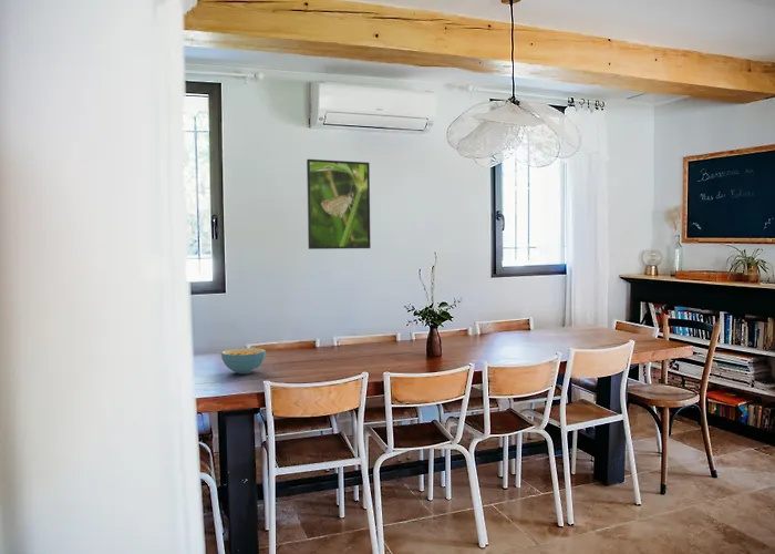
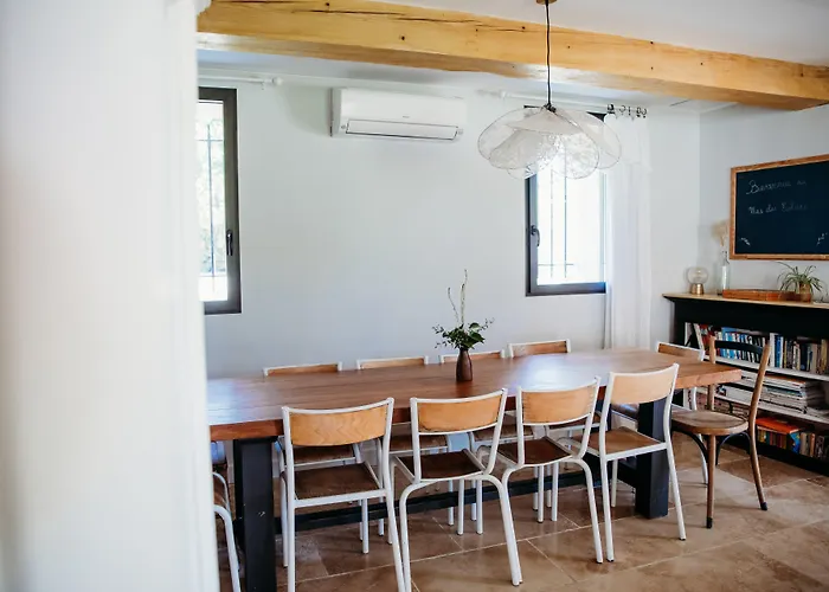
- cereal bowl (244, 361)
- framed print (339, 205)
